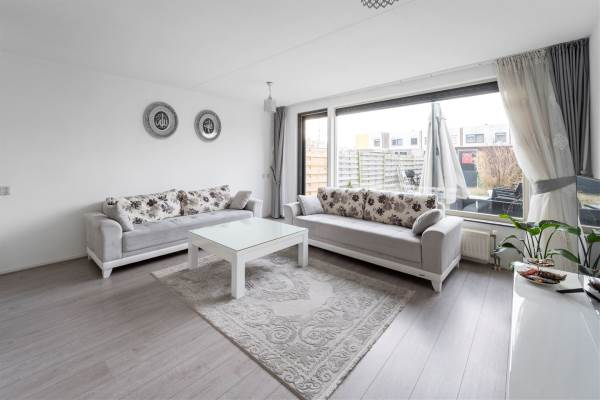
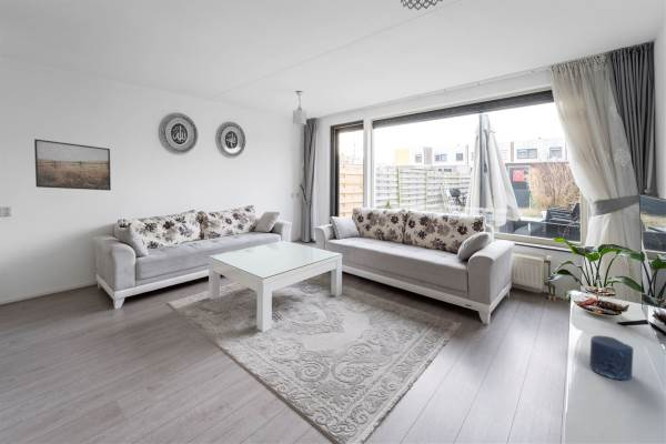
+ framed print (74, 167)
+ candle (610, 356)
